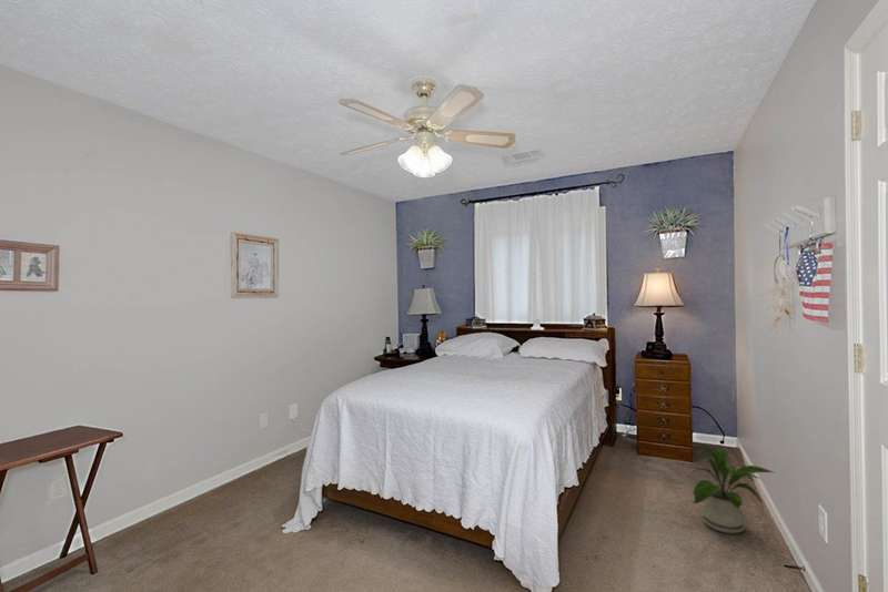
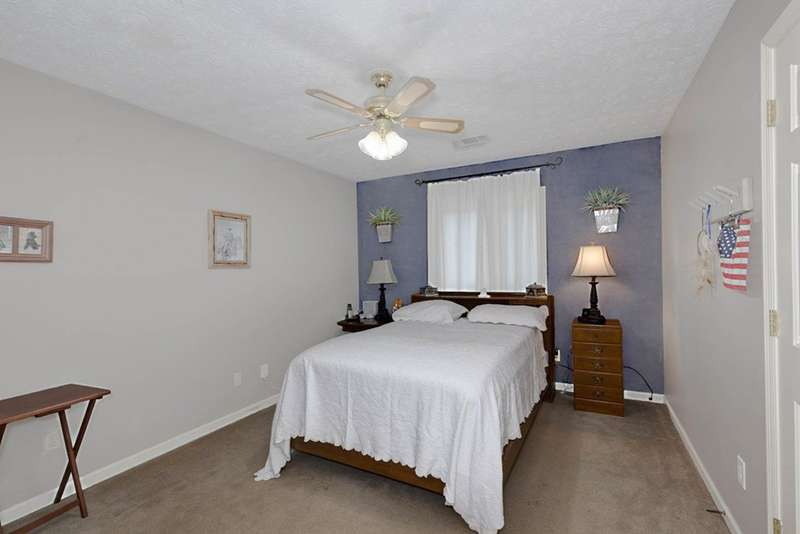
- house plant (733, 487)
